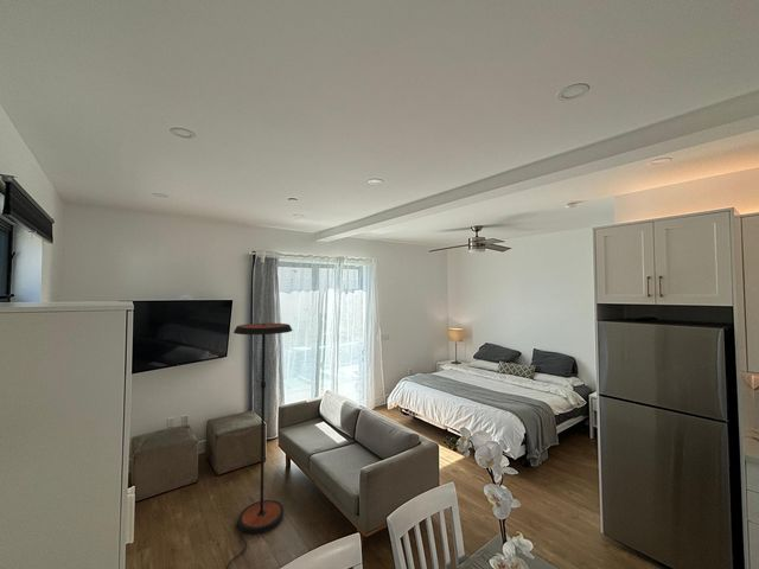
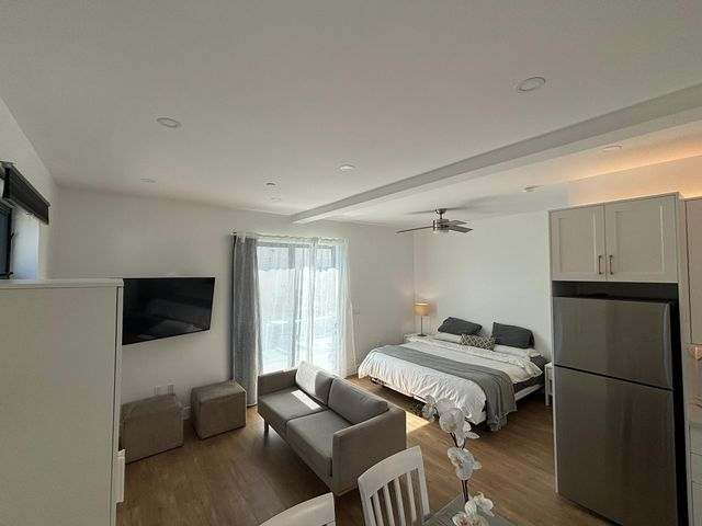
- floor lamp (262, 431)
